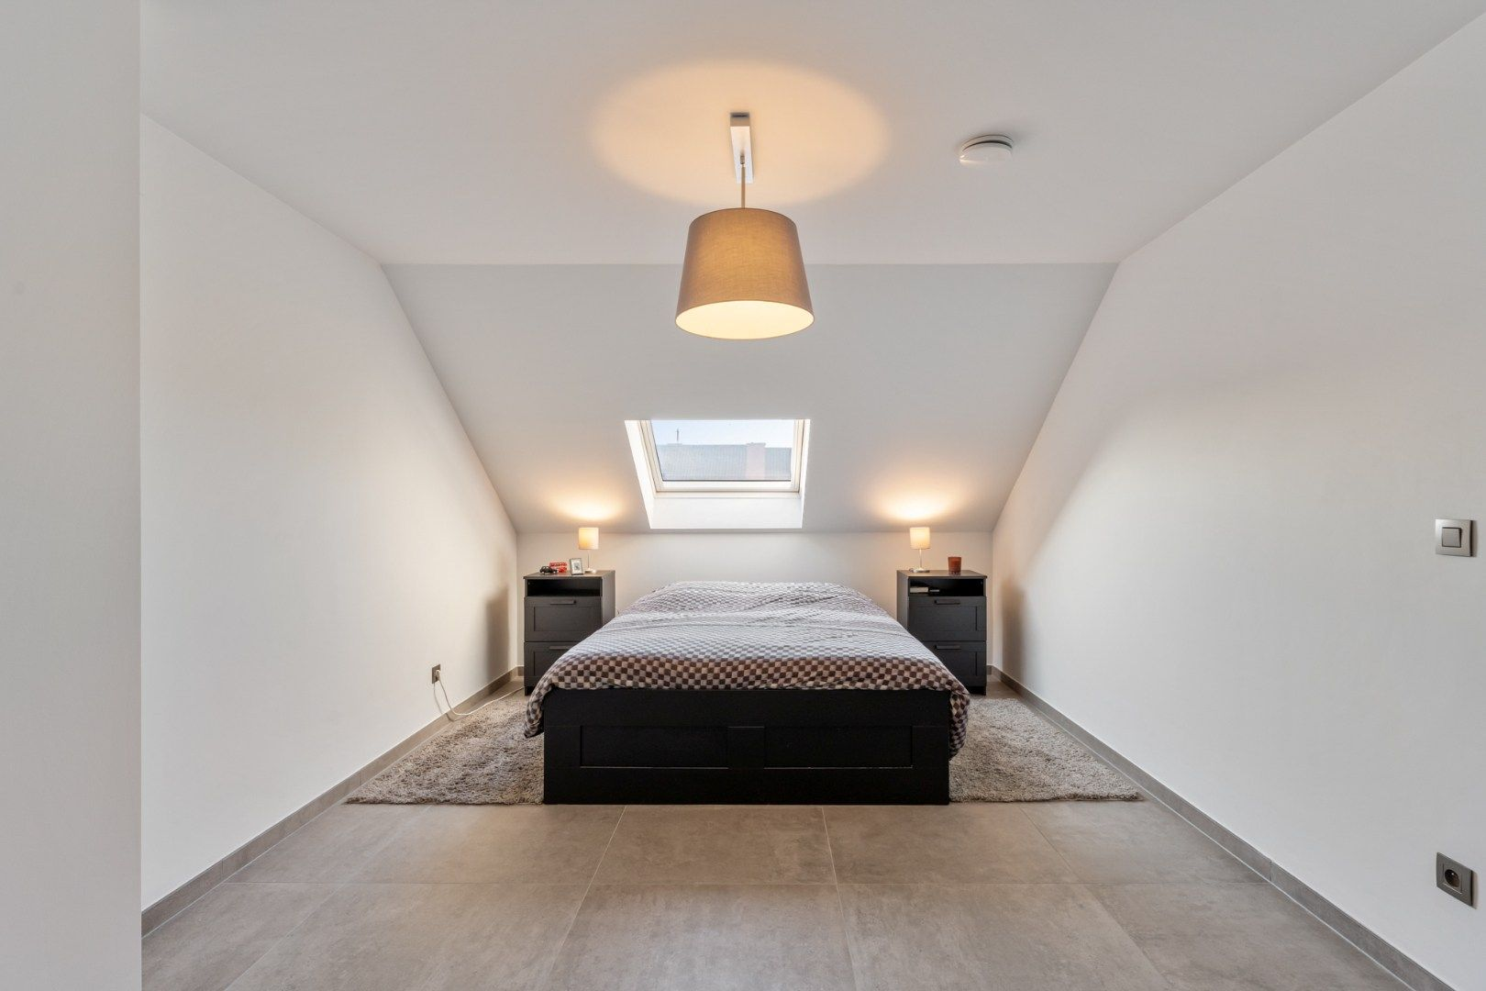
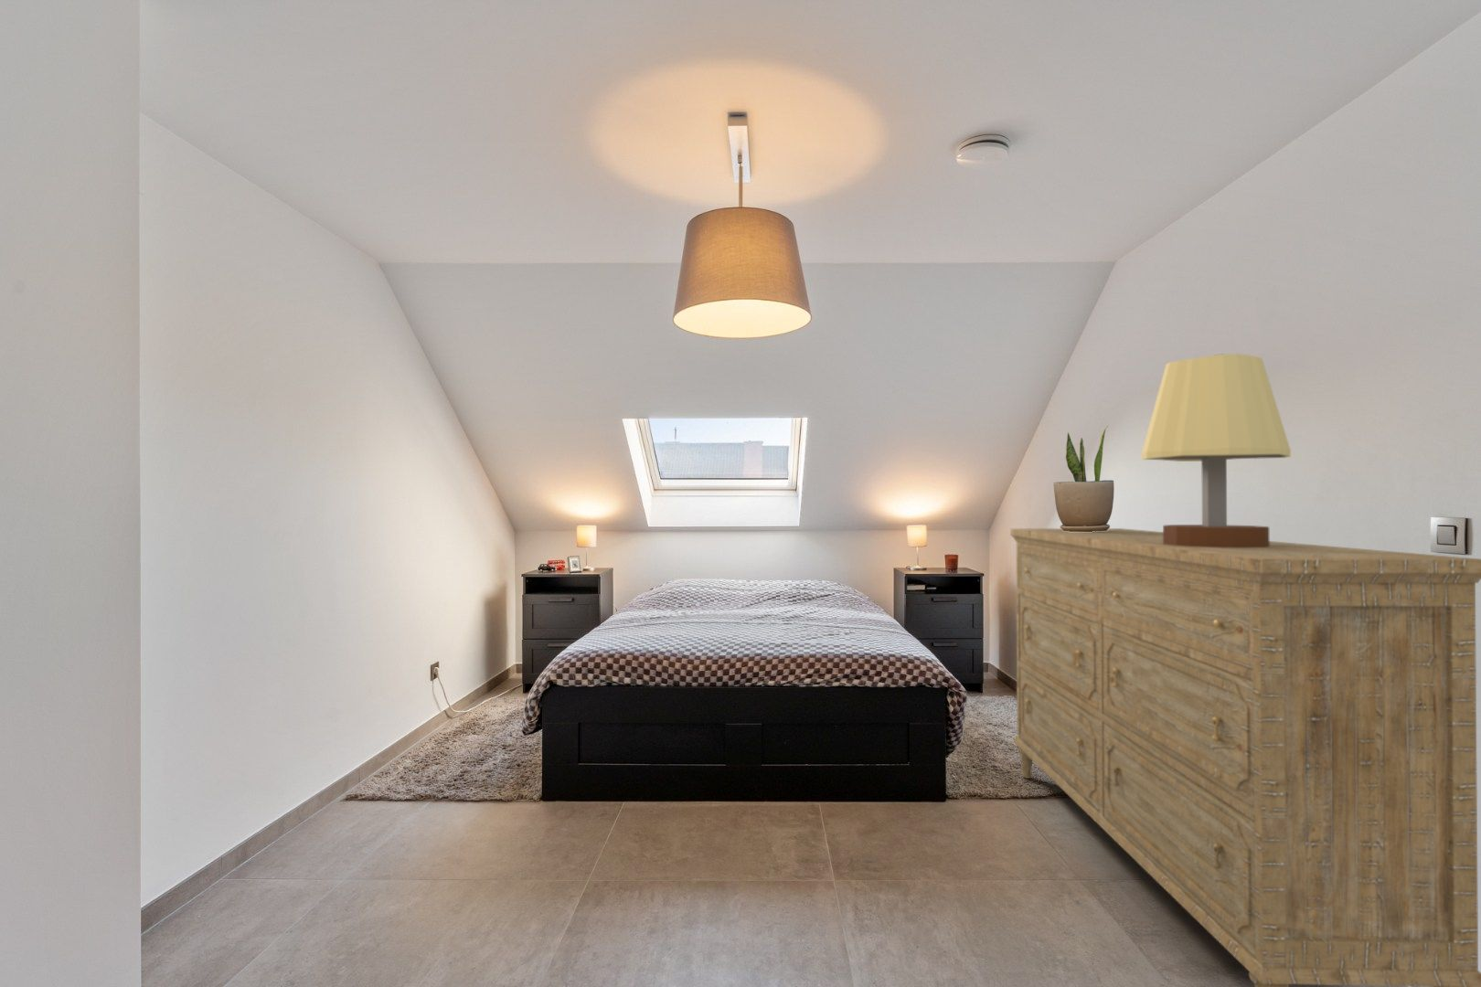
+ dresser (1168, 702)
+ potted plant (1082, 478)
+ table lamp (1213, 452)
